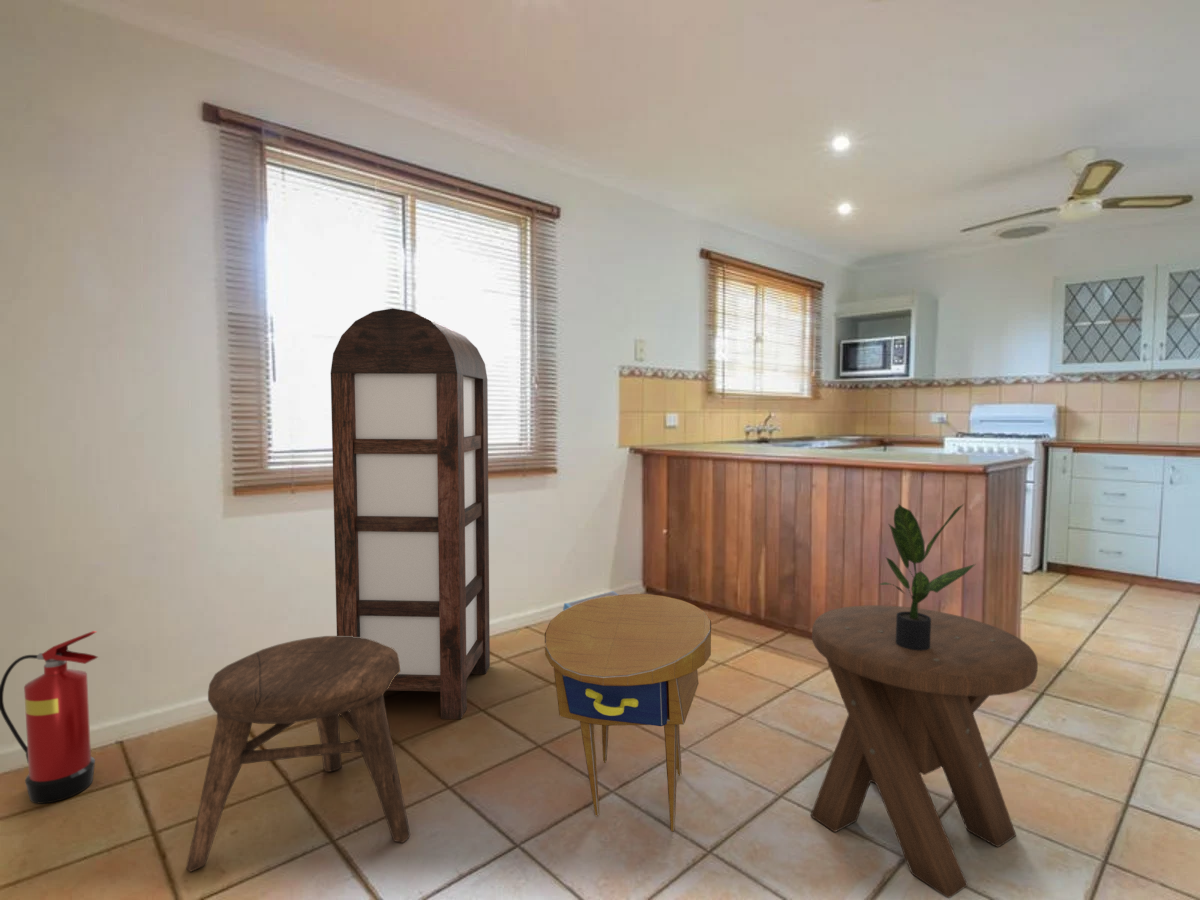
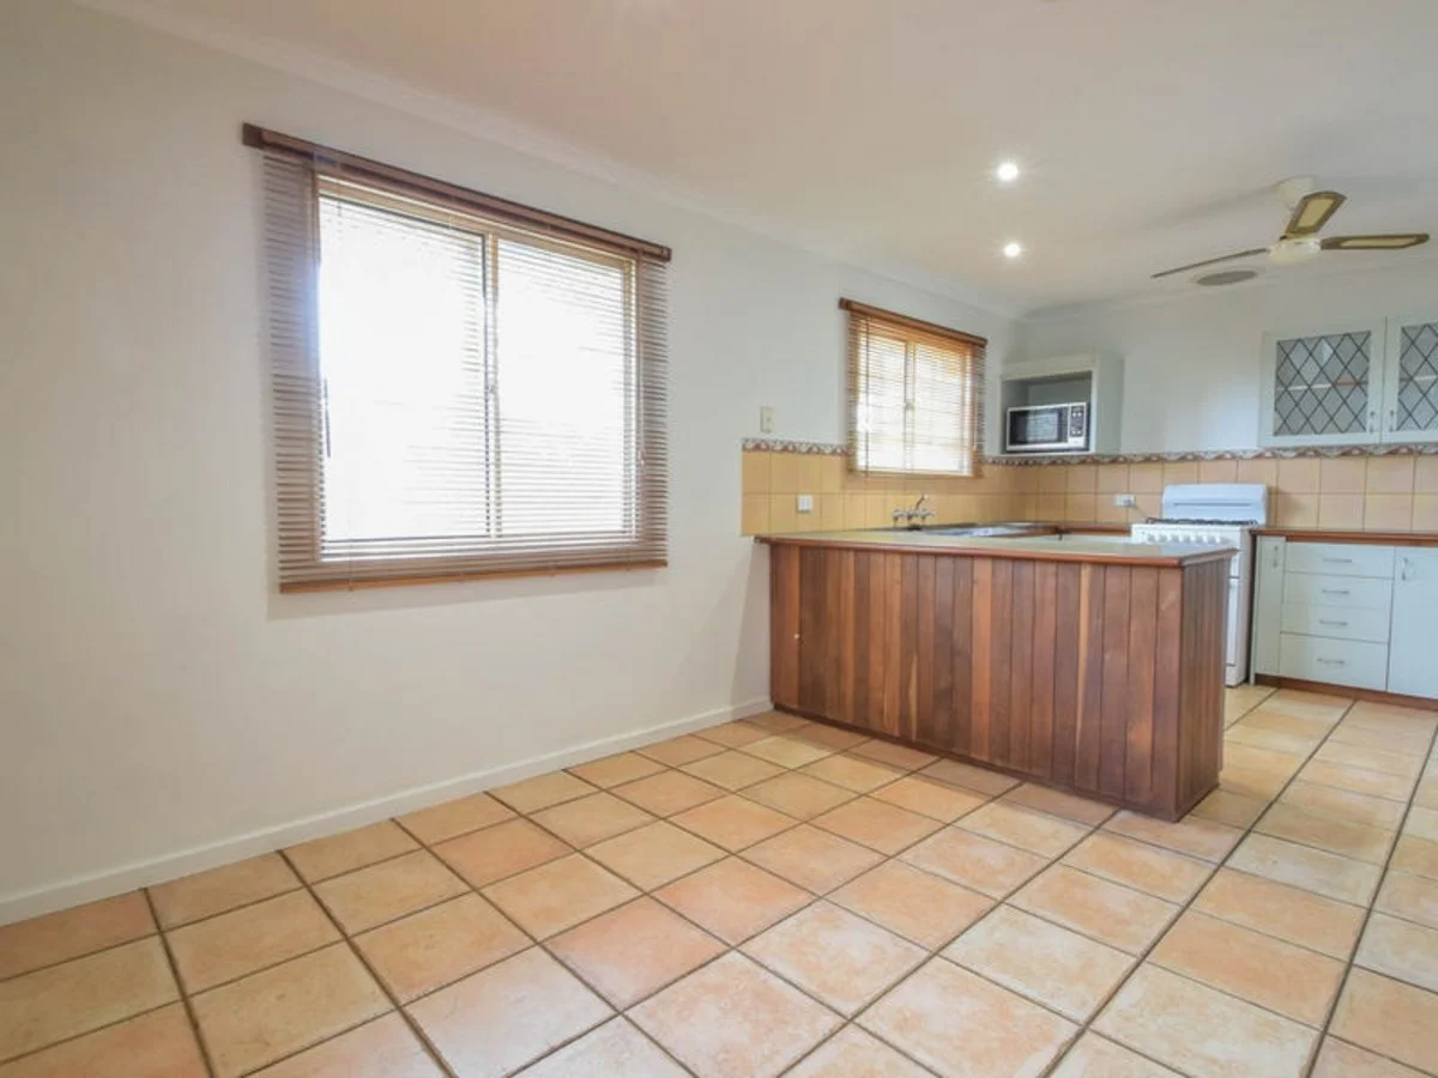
- stool (315, 744)
- music stool (913, 730)
- fire extinguisher (50, 710)
- potted plant (924, 574)
- bookshelf (418, 507)
- side table (627, 705)
- storage bin (586, 600)
